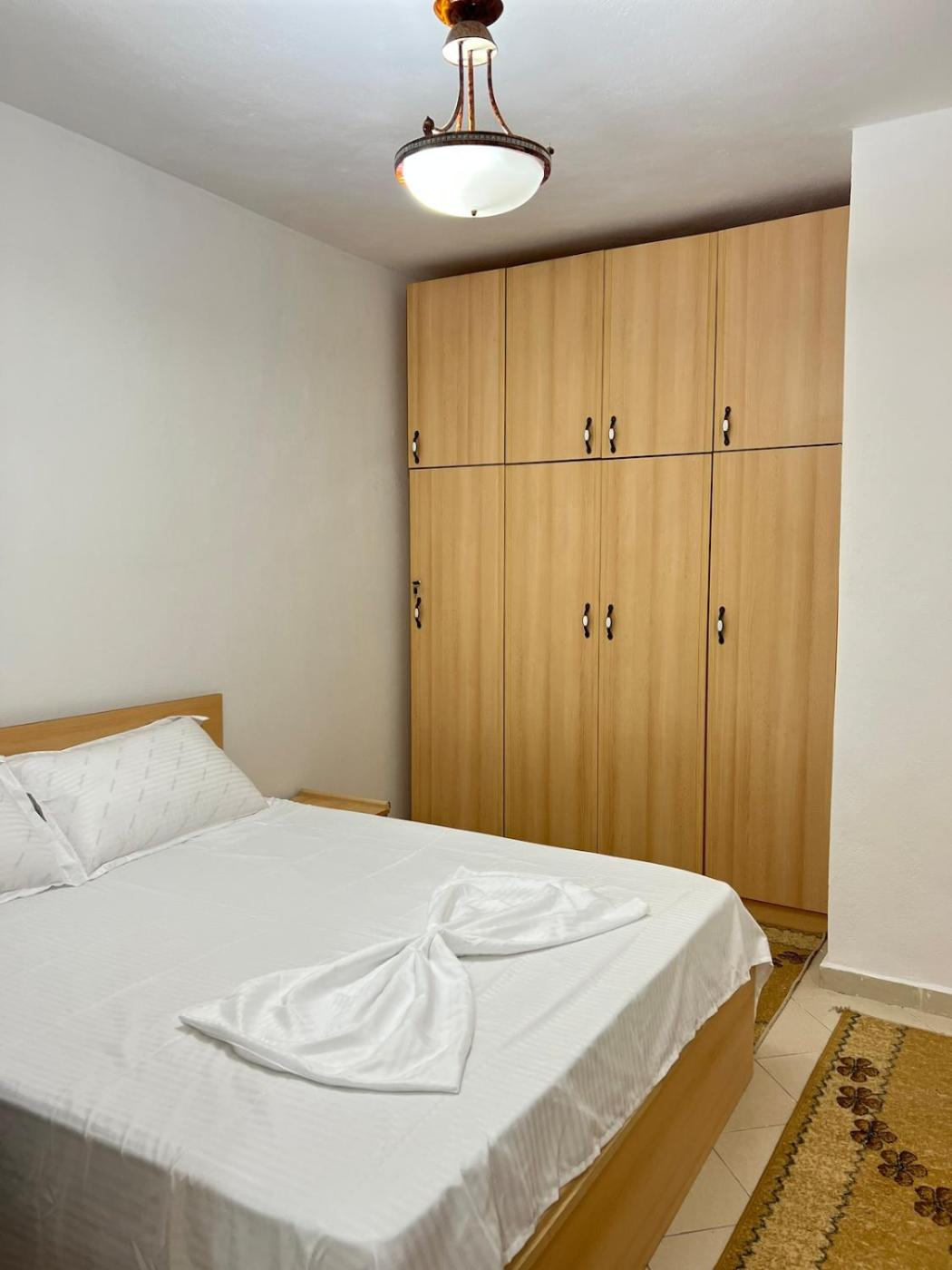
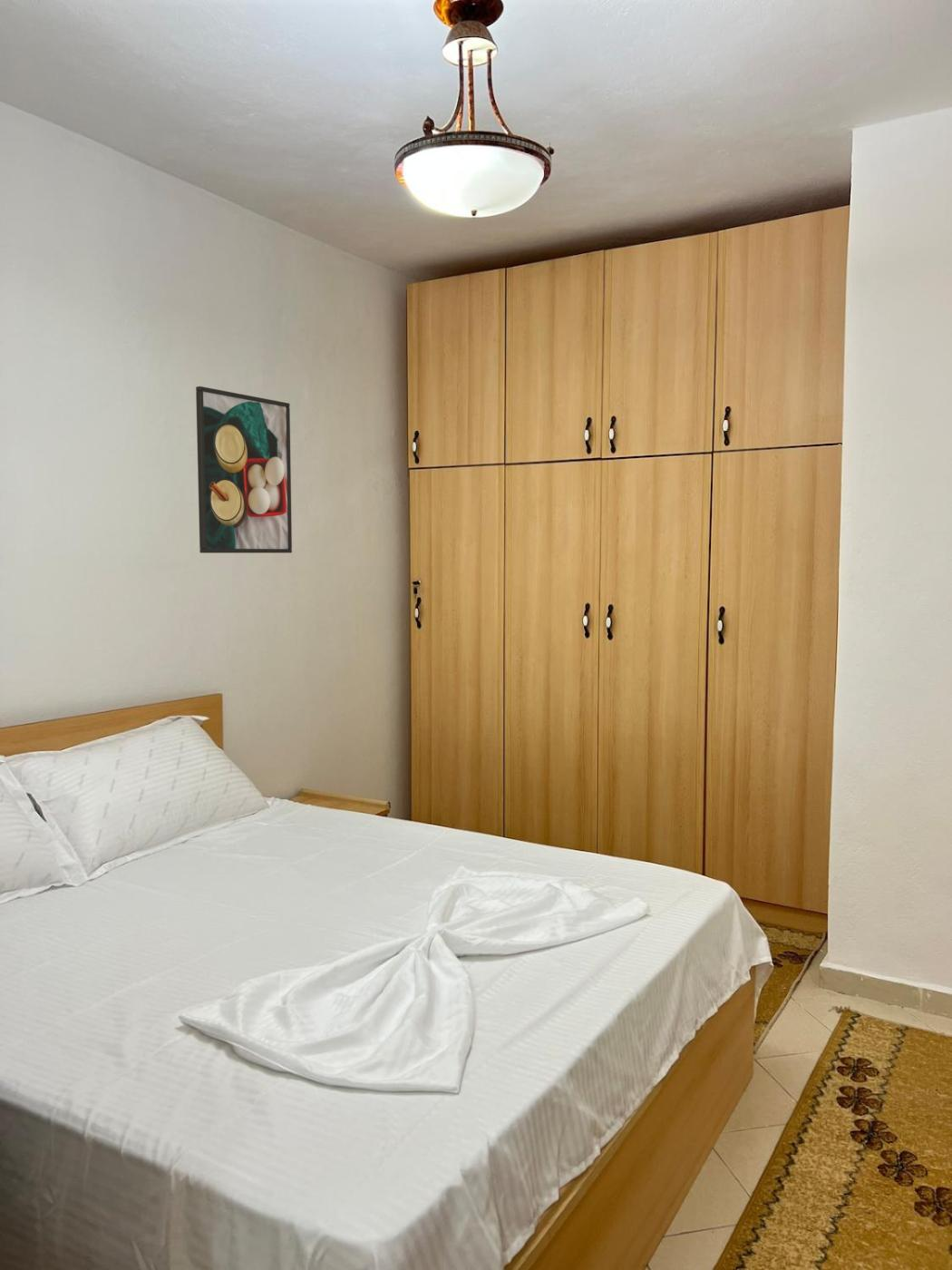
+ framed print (247, 474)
